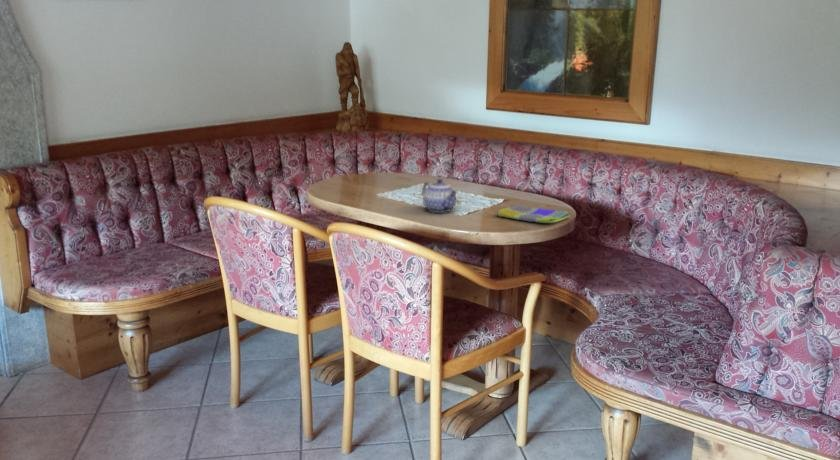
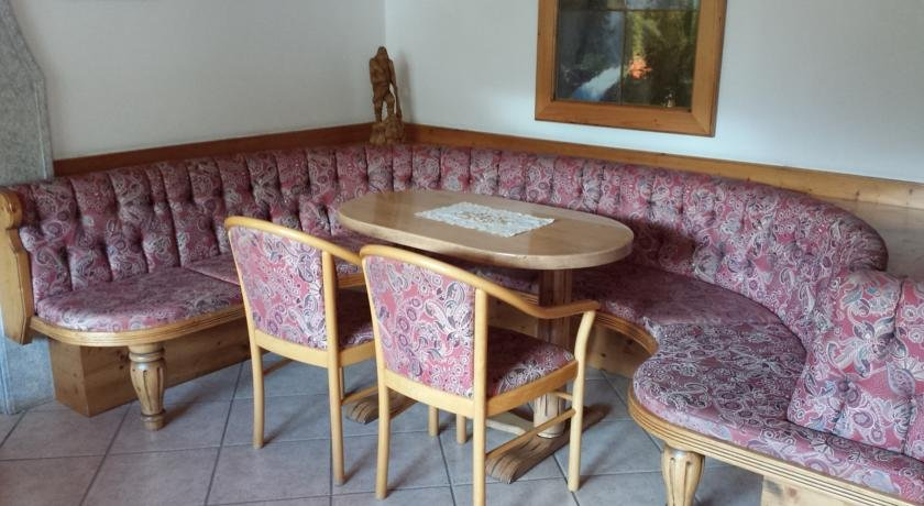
- dish towel (532, 213)
- teapot (439, 194)
